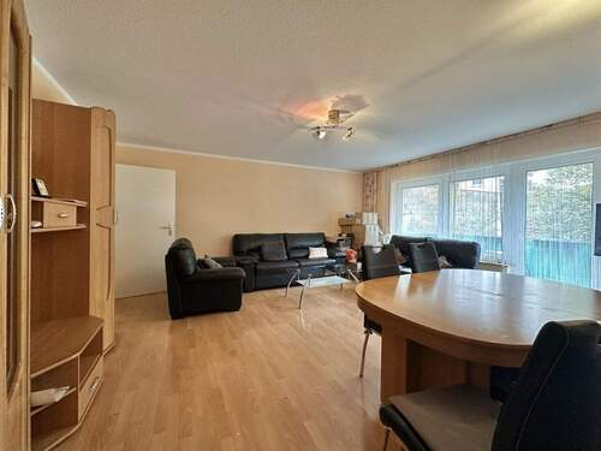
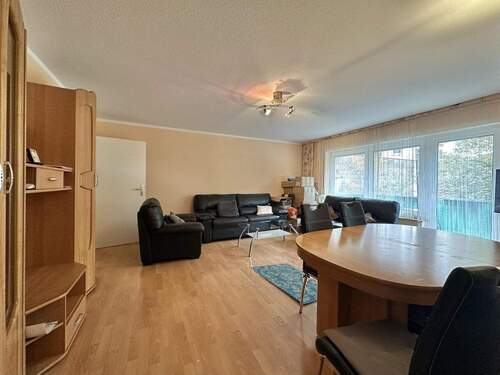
+ rug (289, 276)
